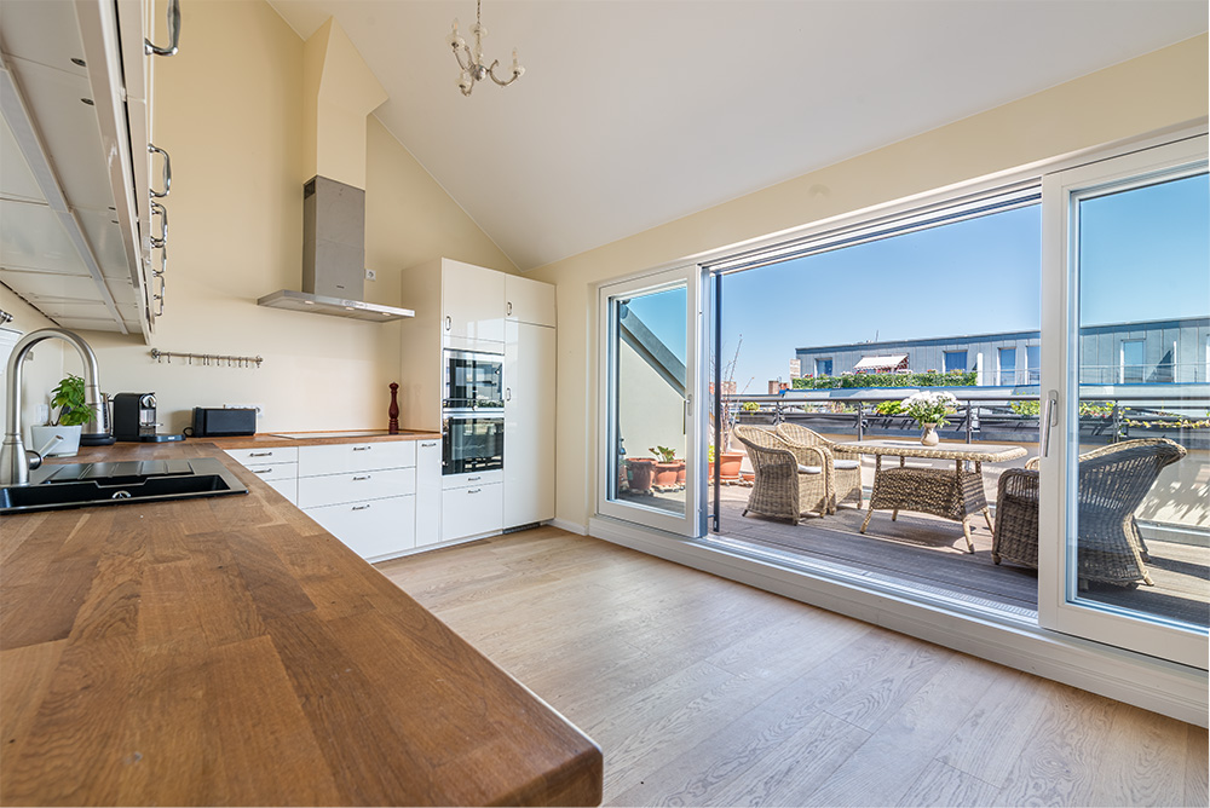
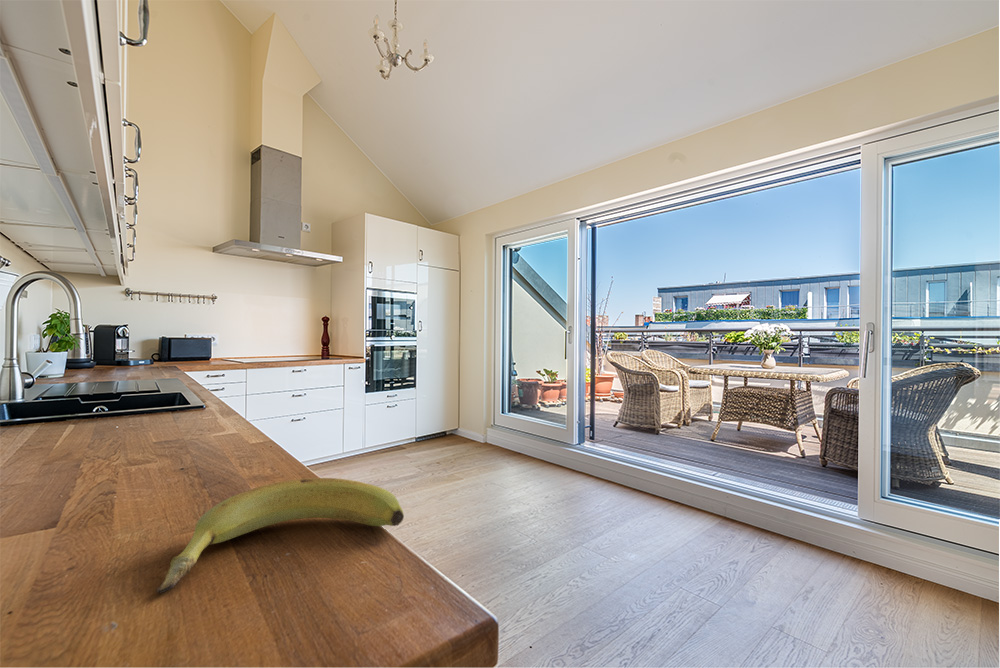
+ banana (281, 521)
